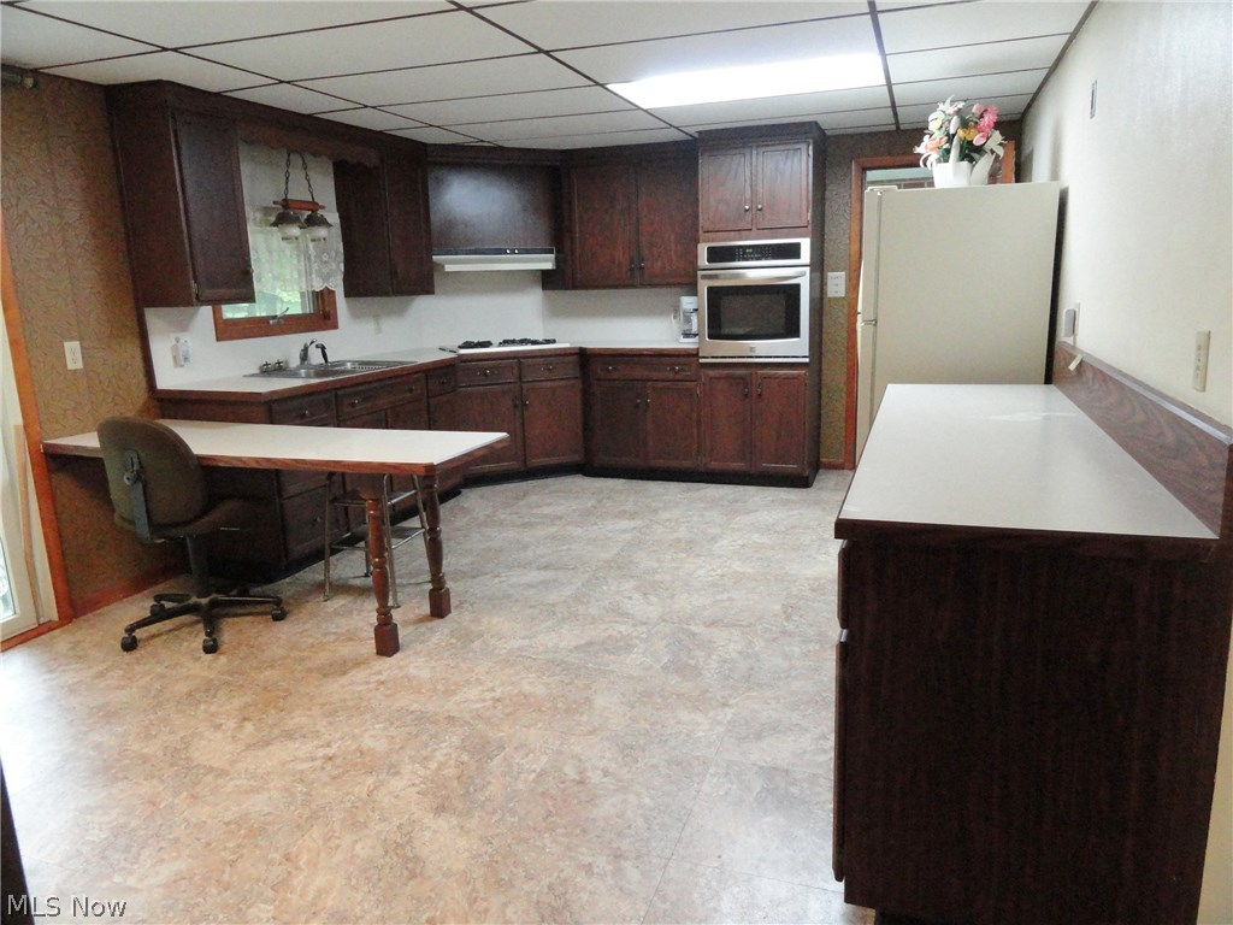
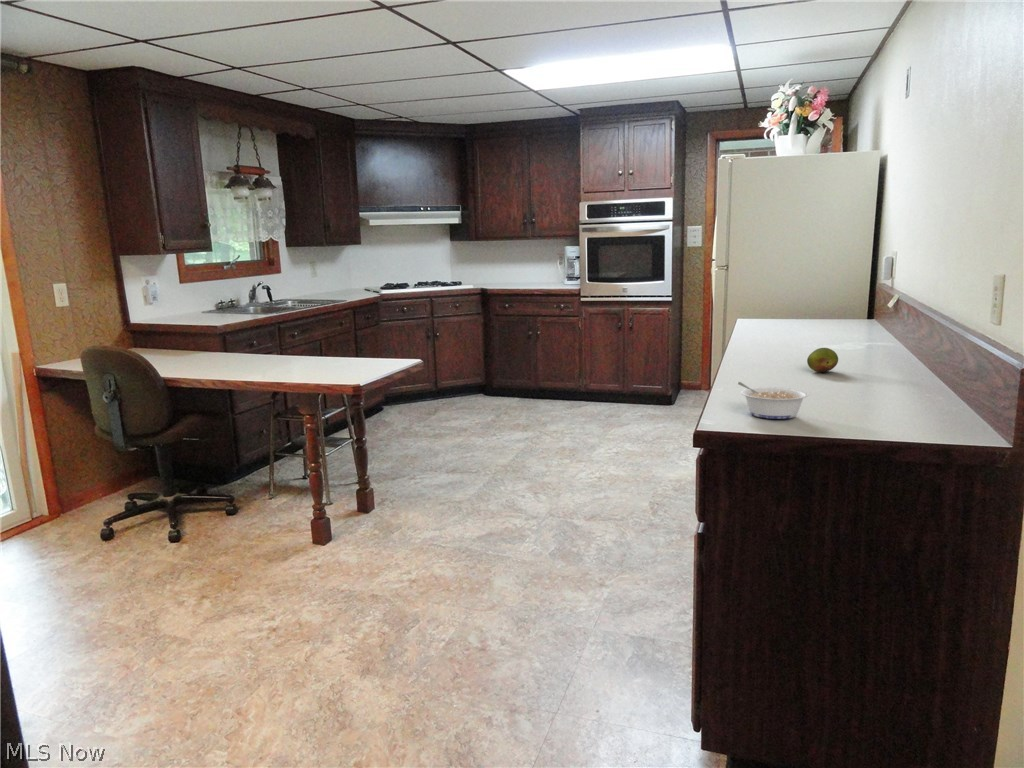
+ legume (770, 401)
+ fruit (823, 359)
